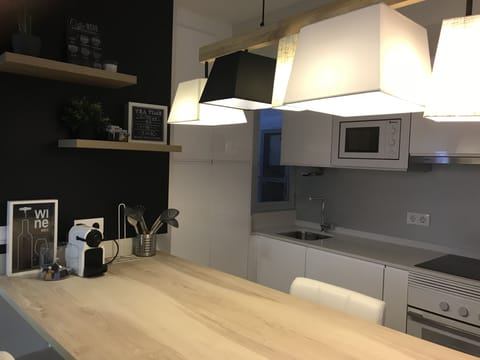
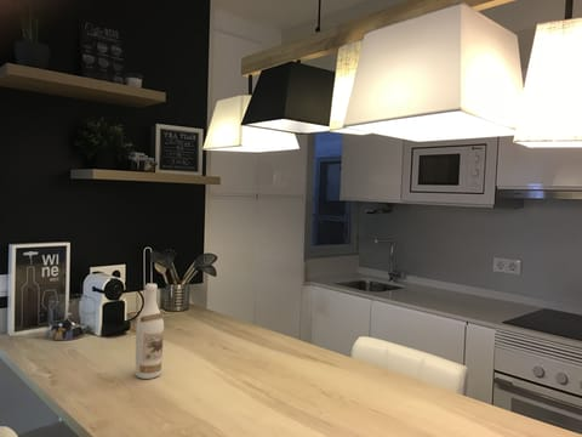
+ wine bottle (149, 329)
